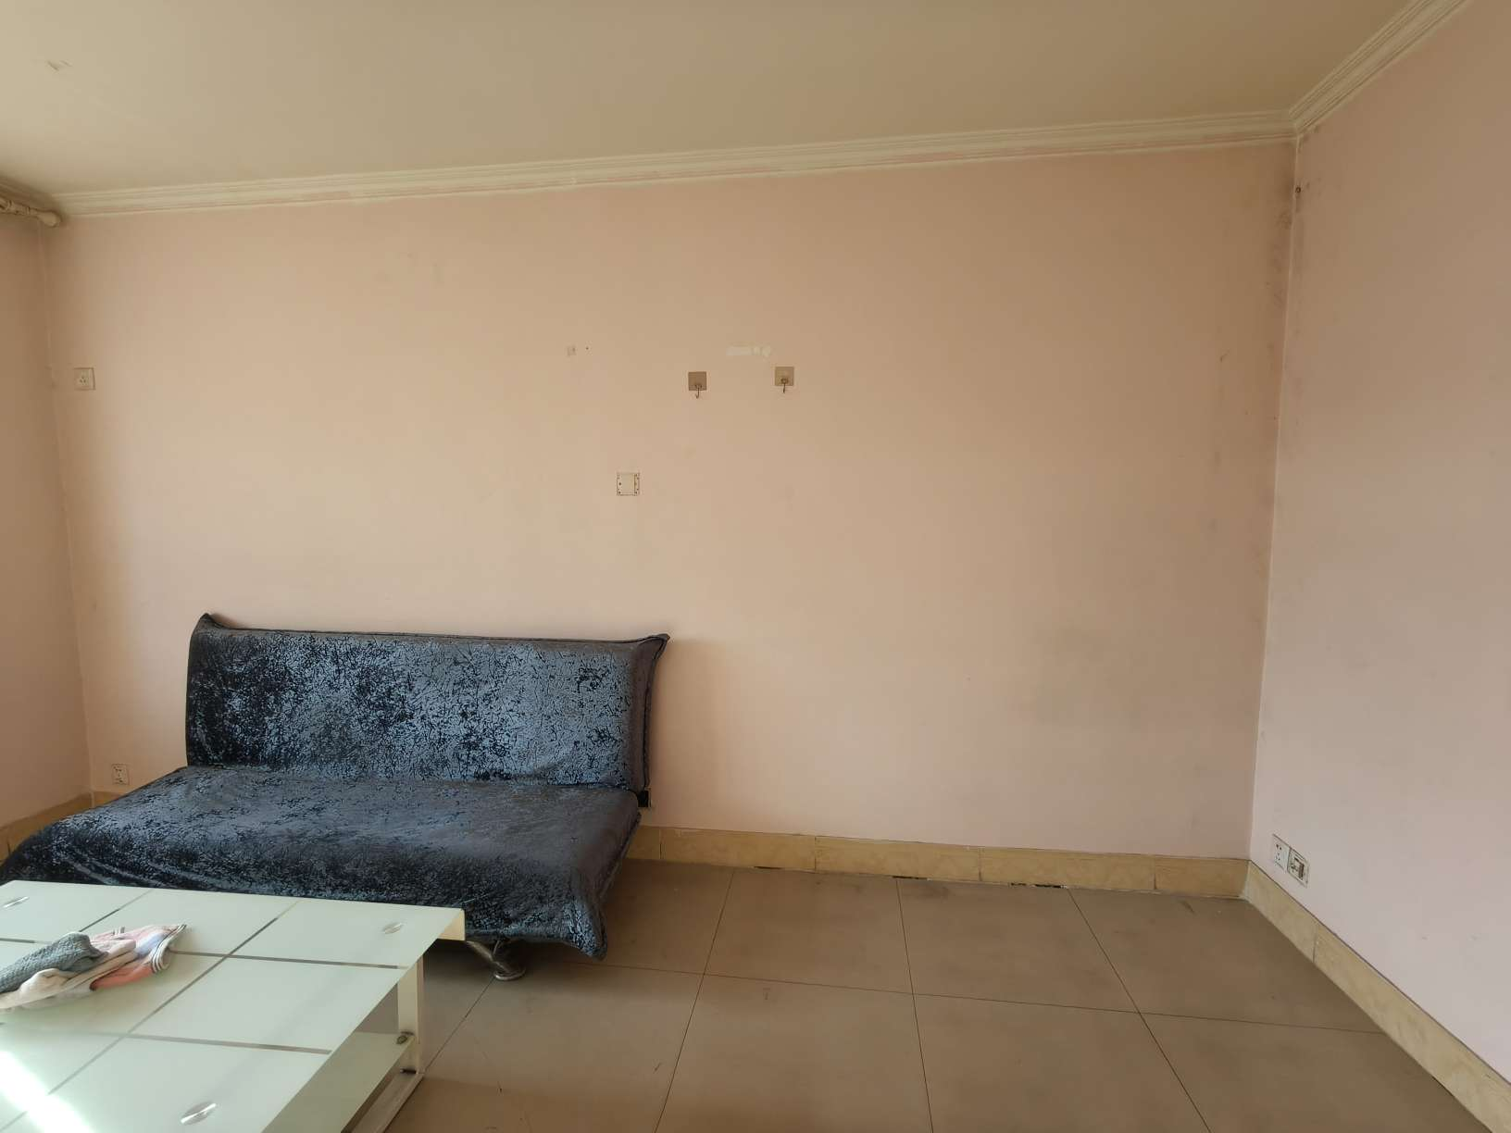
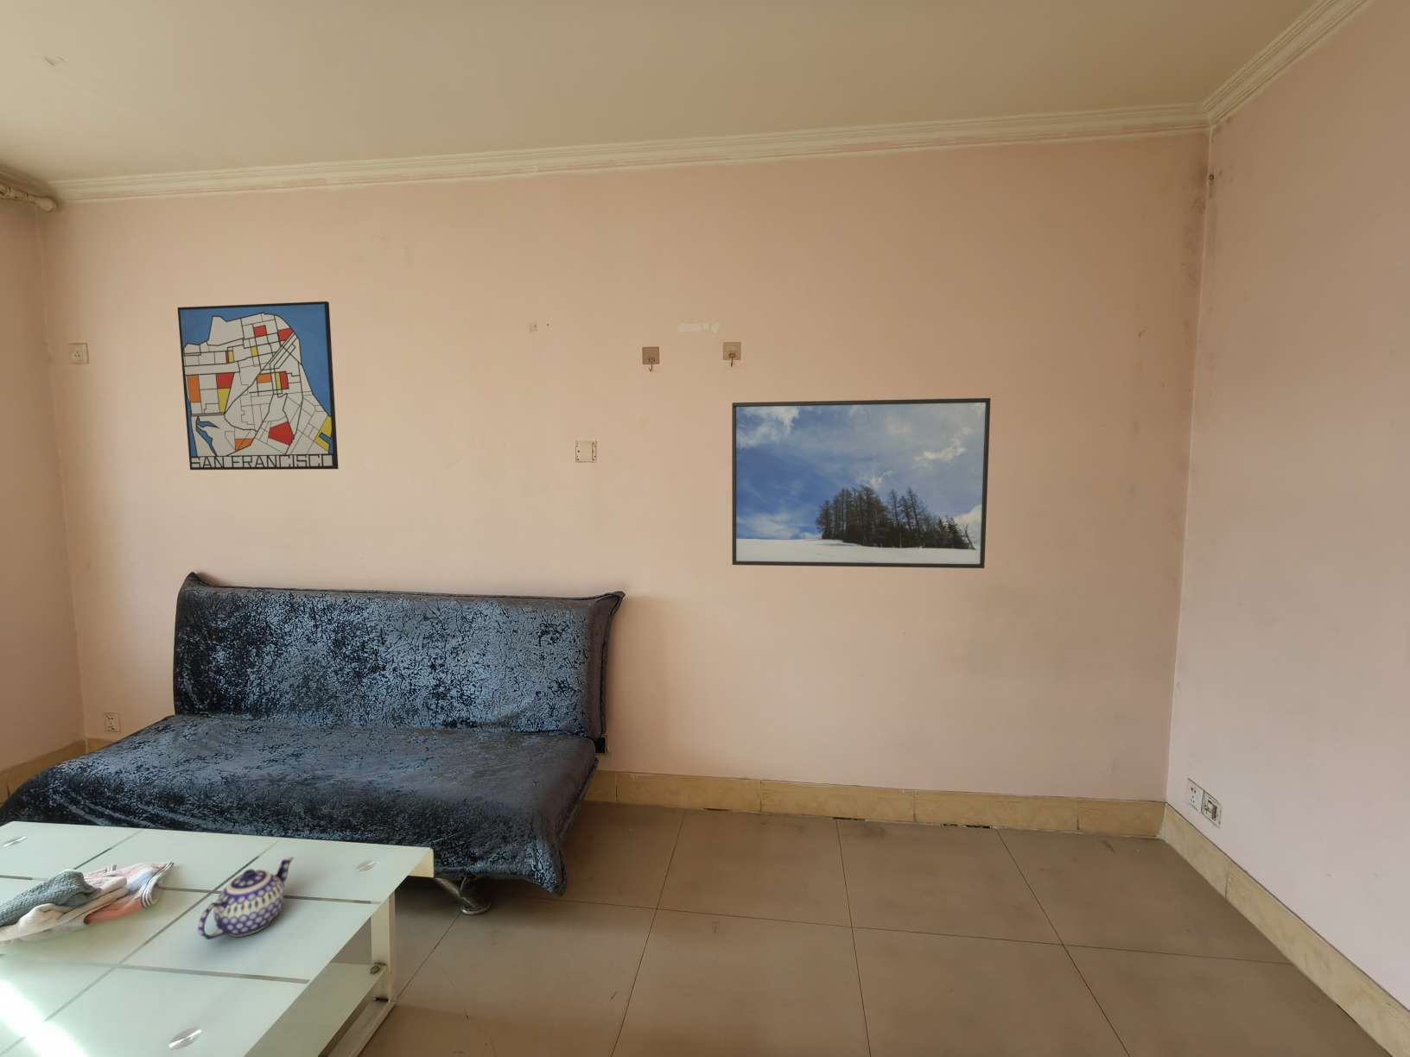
+ wall art (258, 387)
+ teapot (250, 897)
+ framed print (856, 484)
